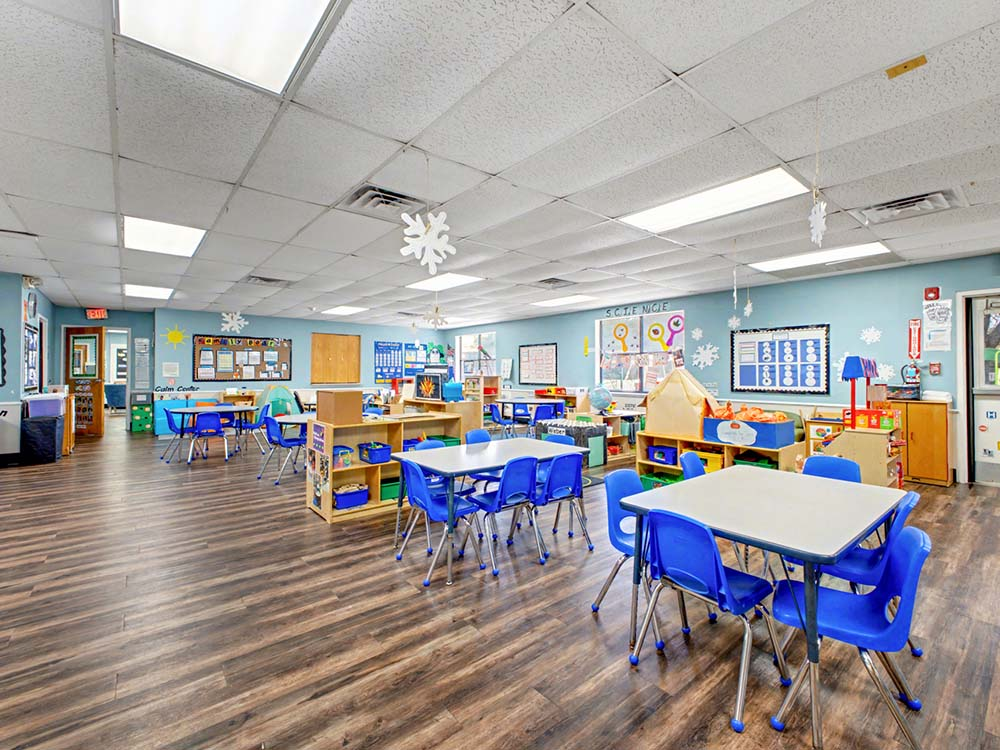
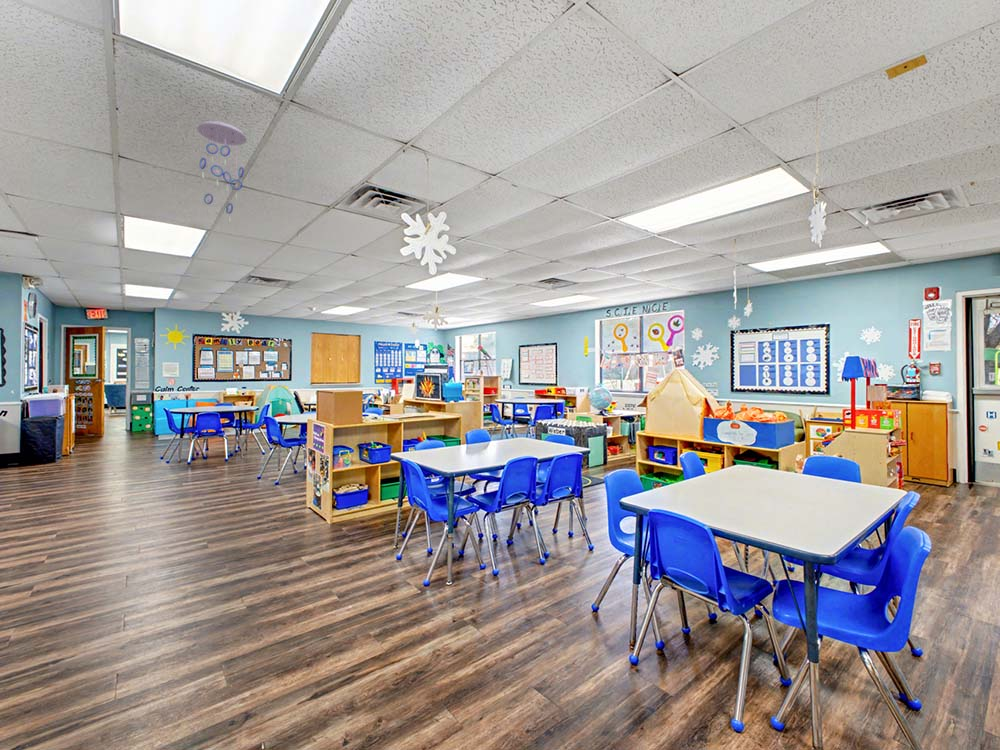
+ ceiling mobile (221, 175)
